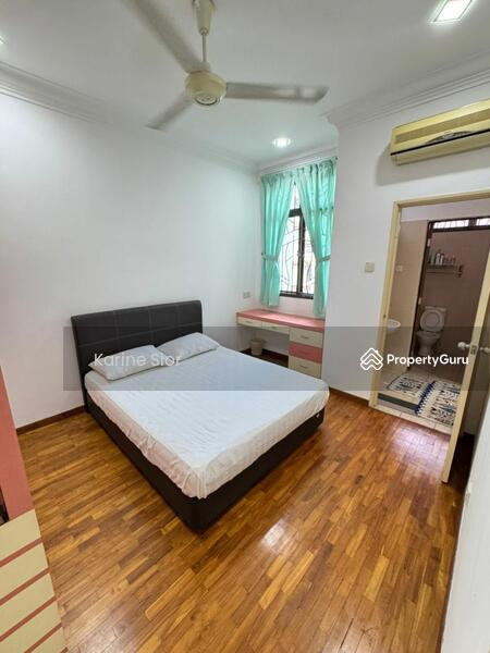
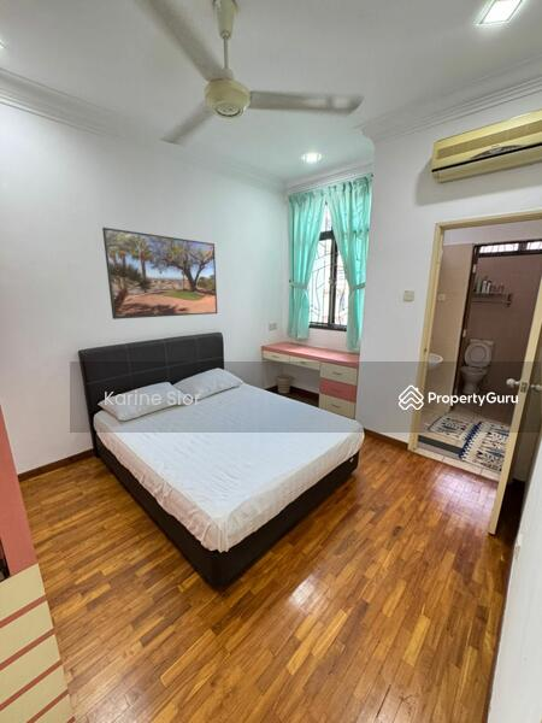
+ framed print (169, 277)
